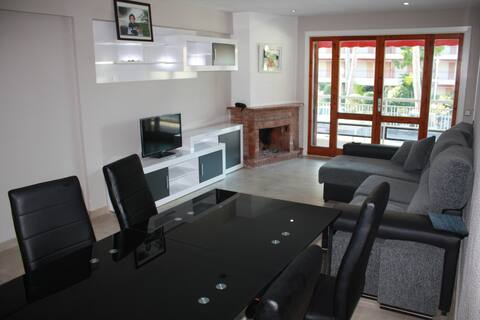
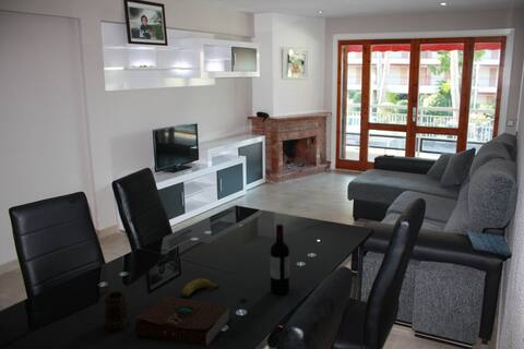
+ wine bottle (279, 257)
+ book (184, 316)
+ banana (198, 287)
+ mug (115, 309)
